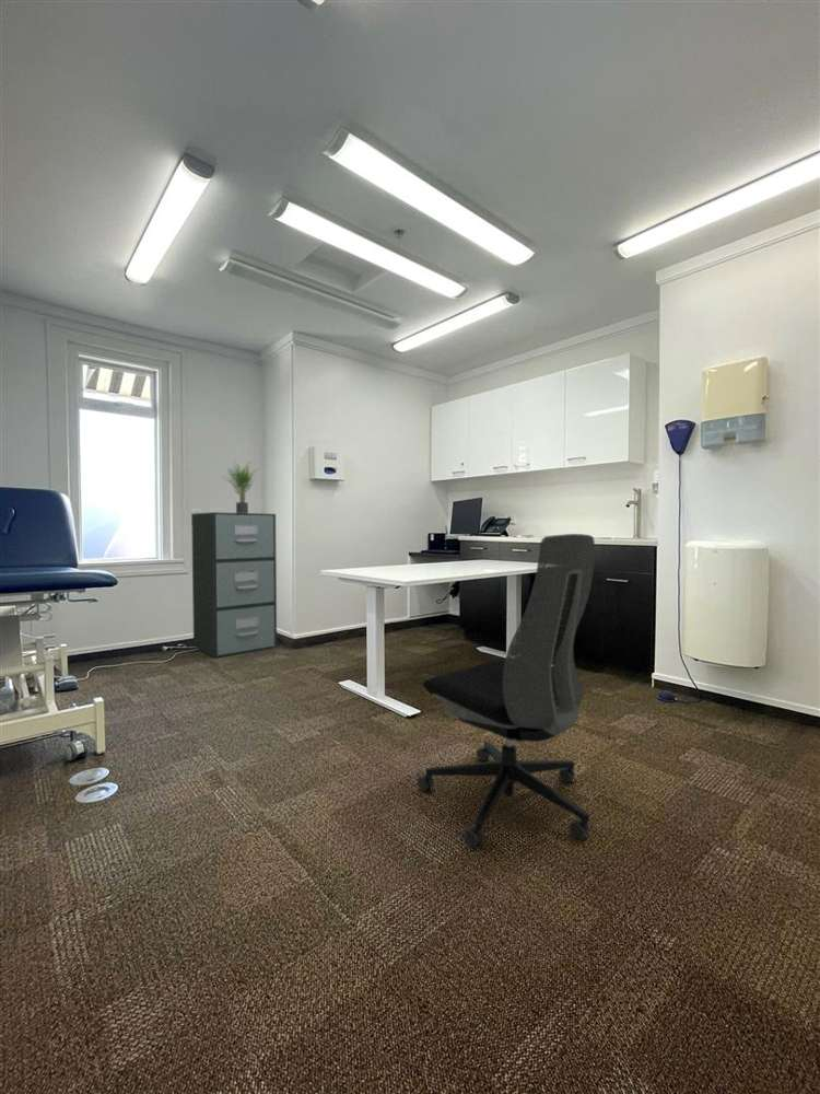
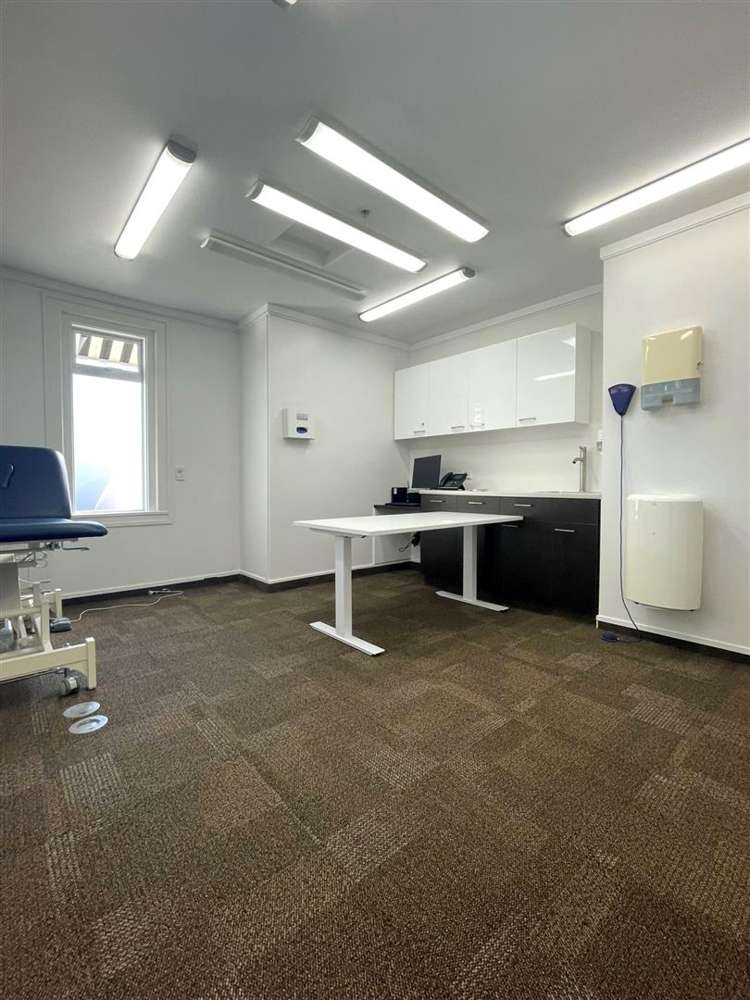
- potted plant (238, 485)
- filing cabinet (235, 580)
- office chair (512, 668)
